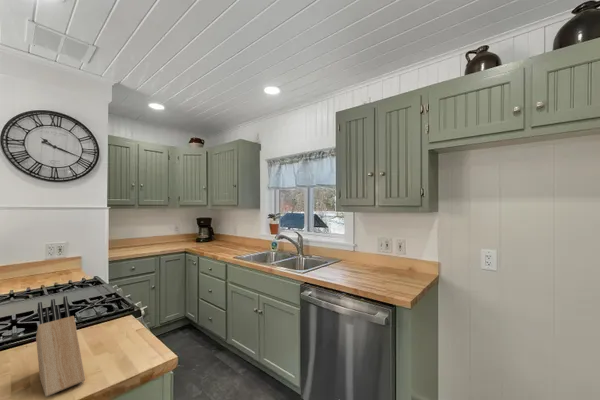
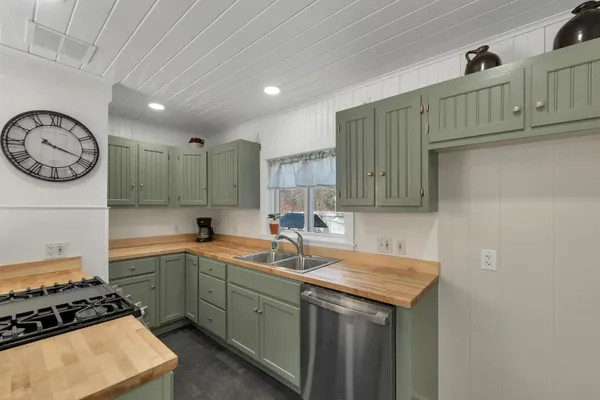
- knife block (58, 338)
